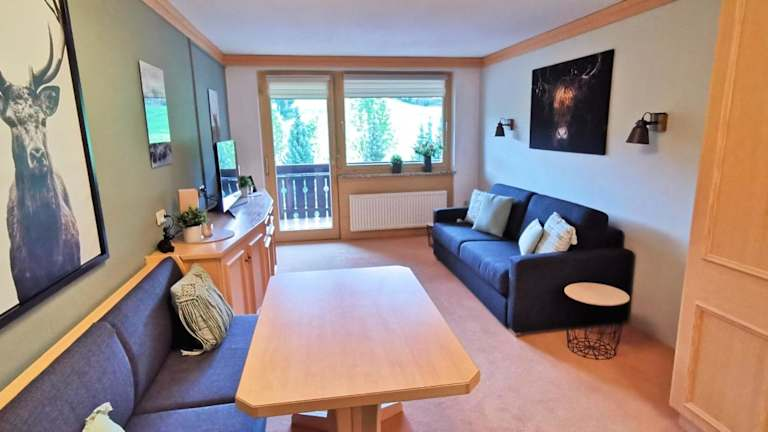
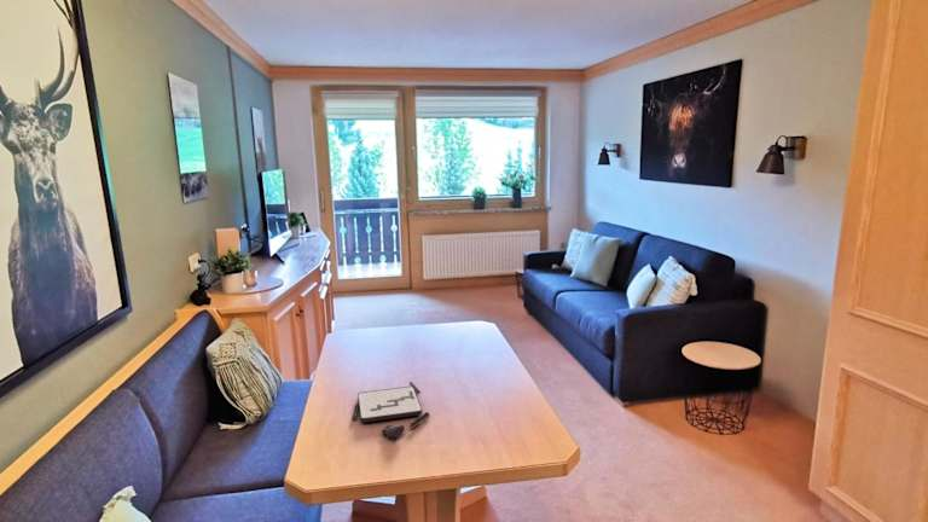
+ board game (389, 406)
